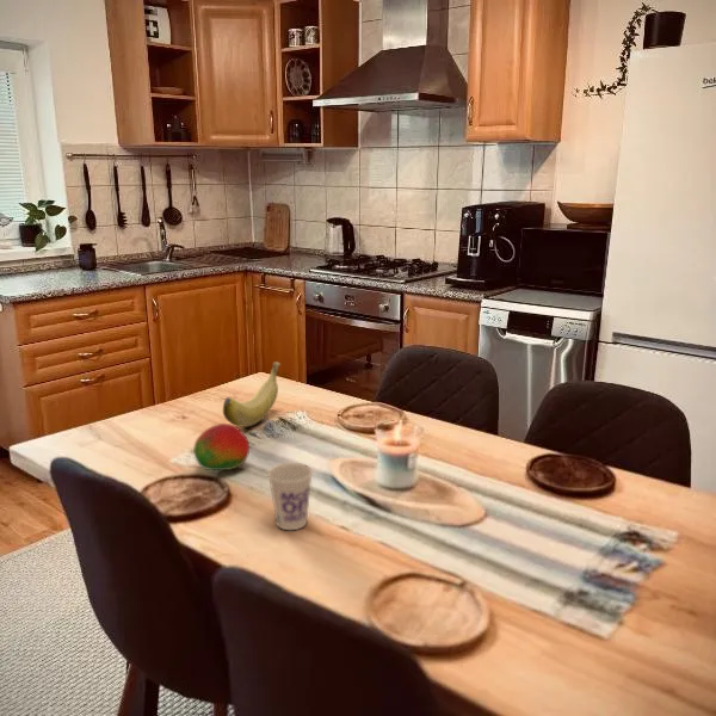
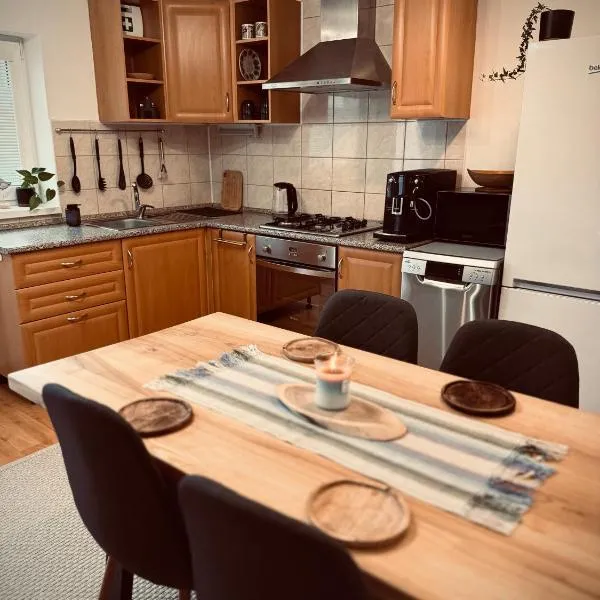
- fruit (221, 448)
- banana (253, 397)
- cup (290, 496)
